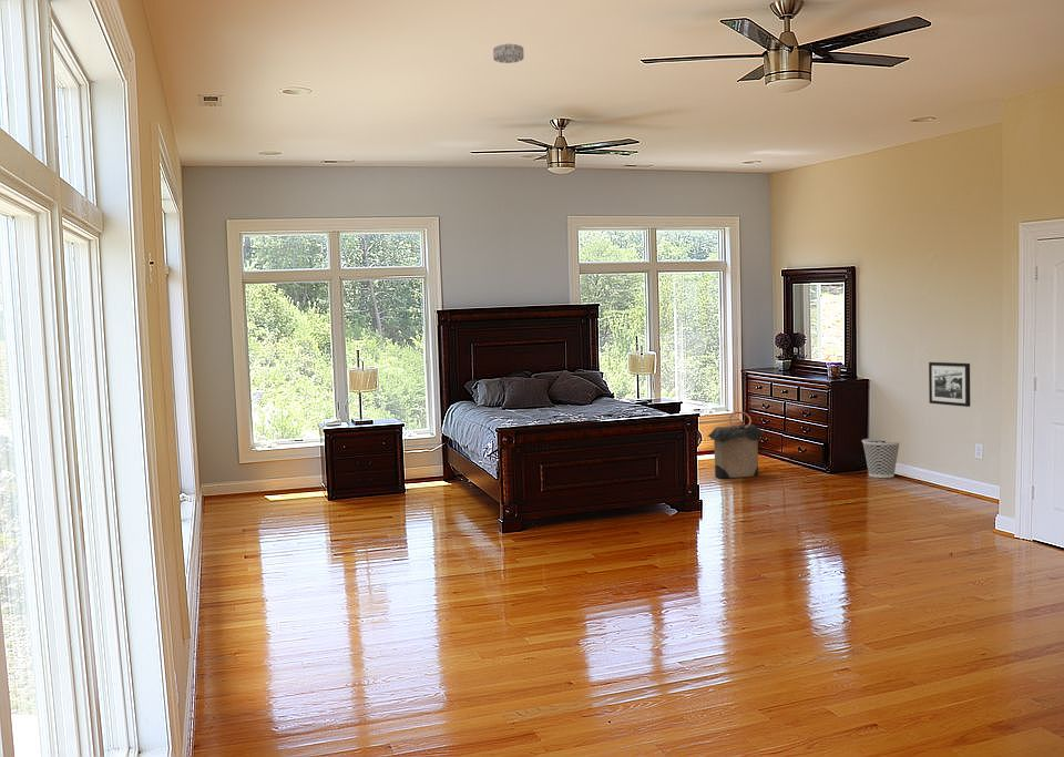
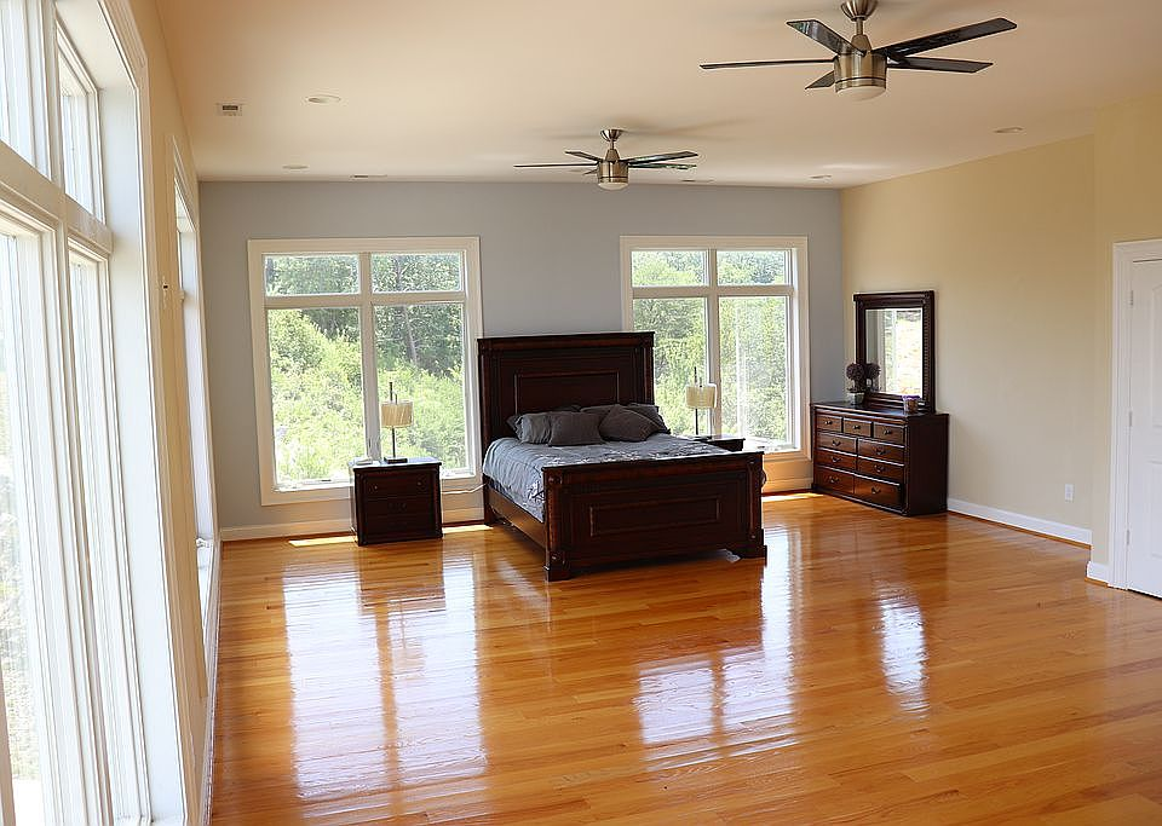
- laundry hamper (735, 444)
- wastebasket (881, 458)
- smoke detector (508, 52)
- picture frame (949, 383)
